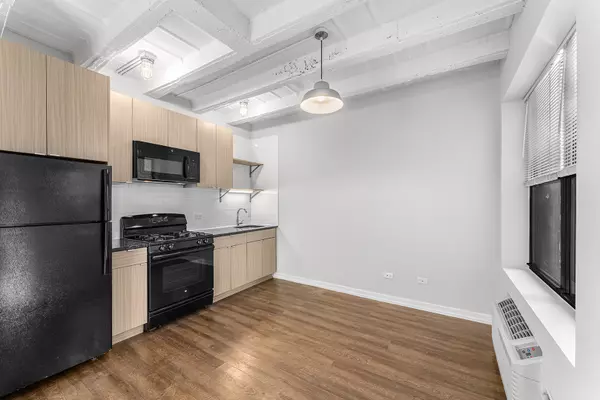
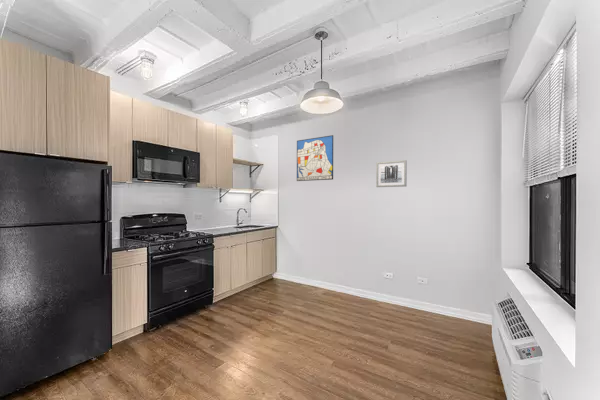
+ wall art (314, 159)
+ wall art (391, 174)
